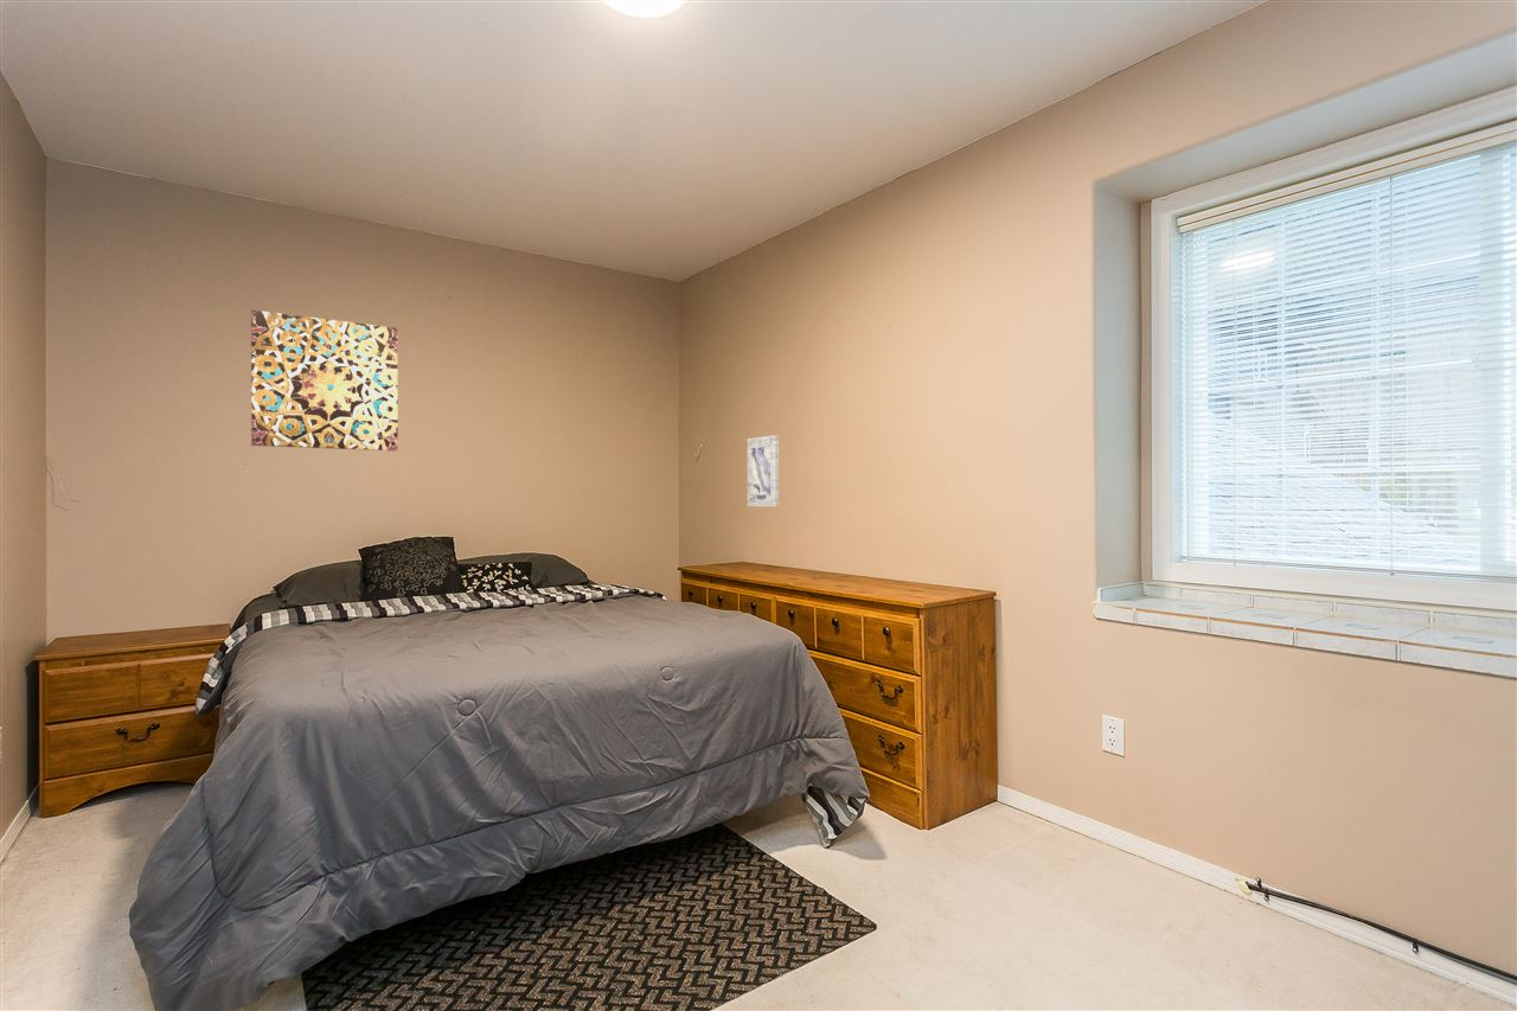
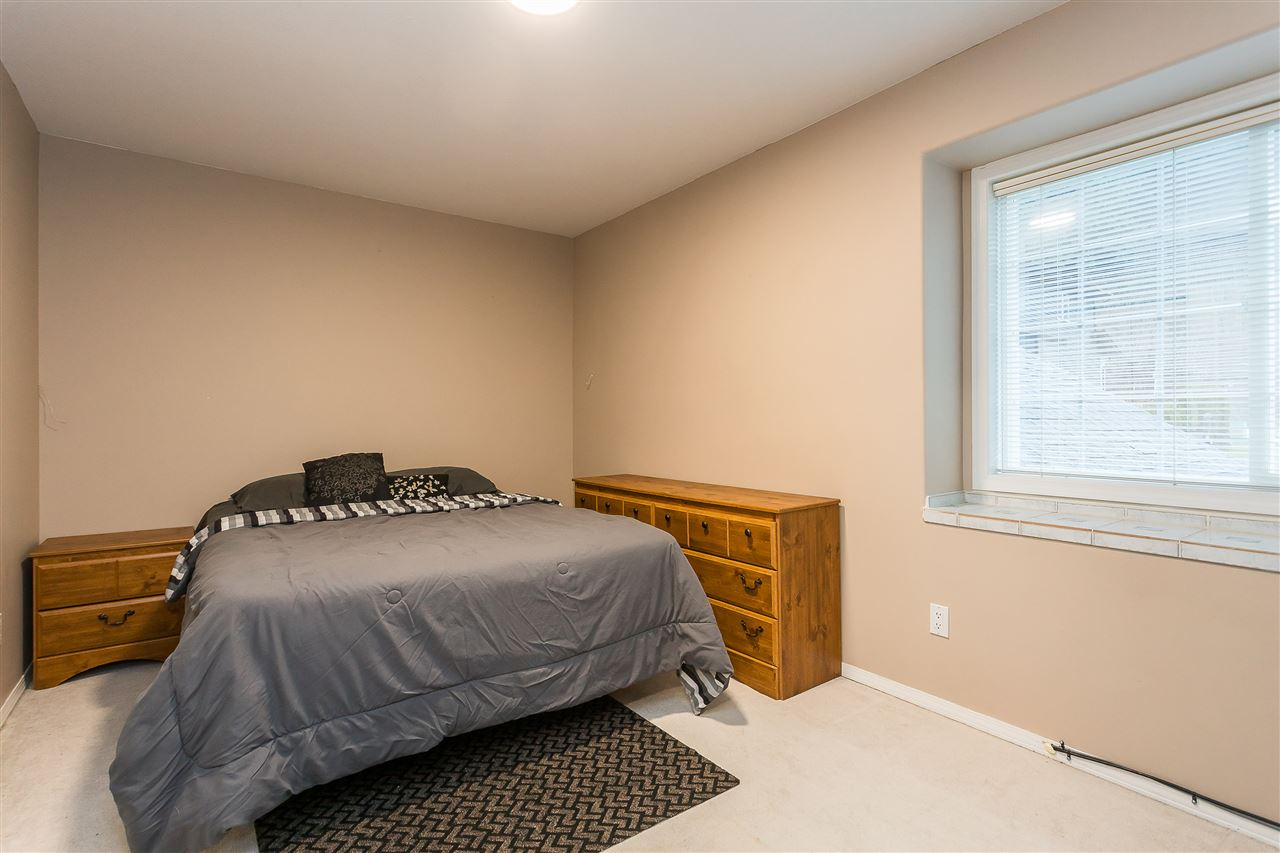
- wall art (762, 472)
- wall art (327, 384)
